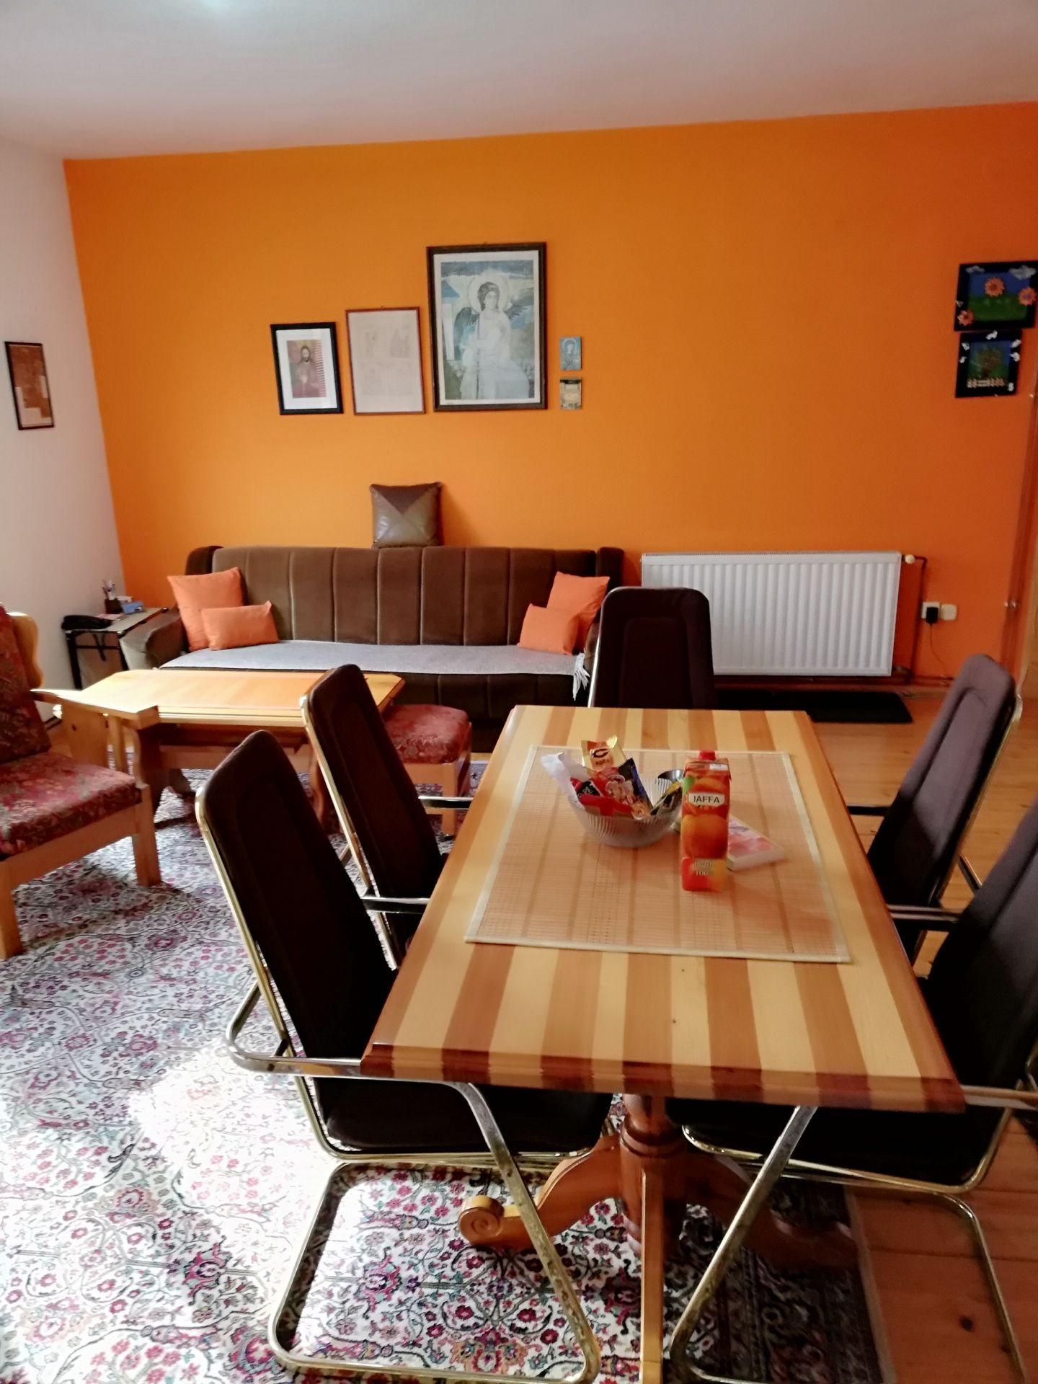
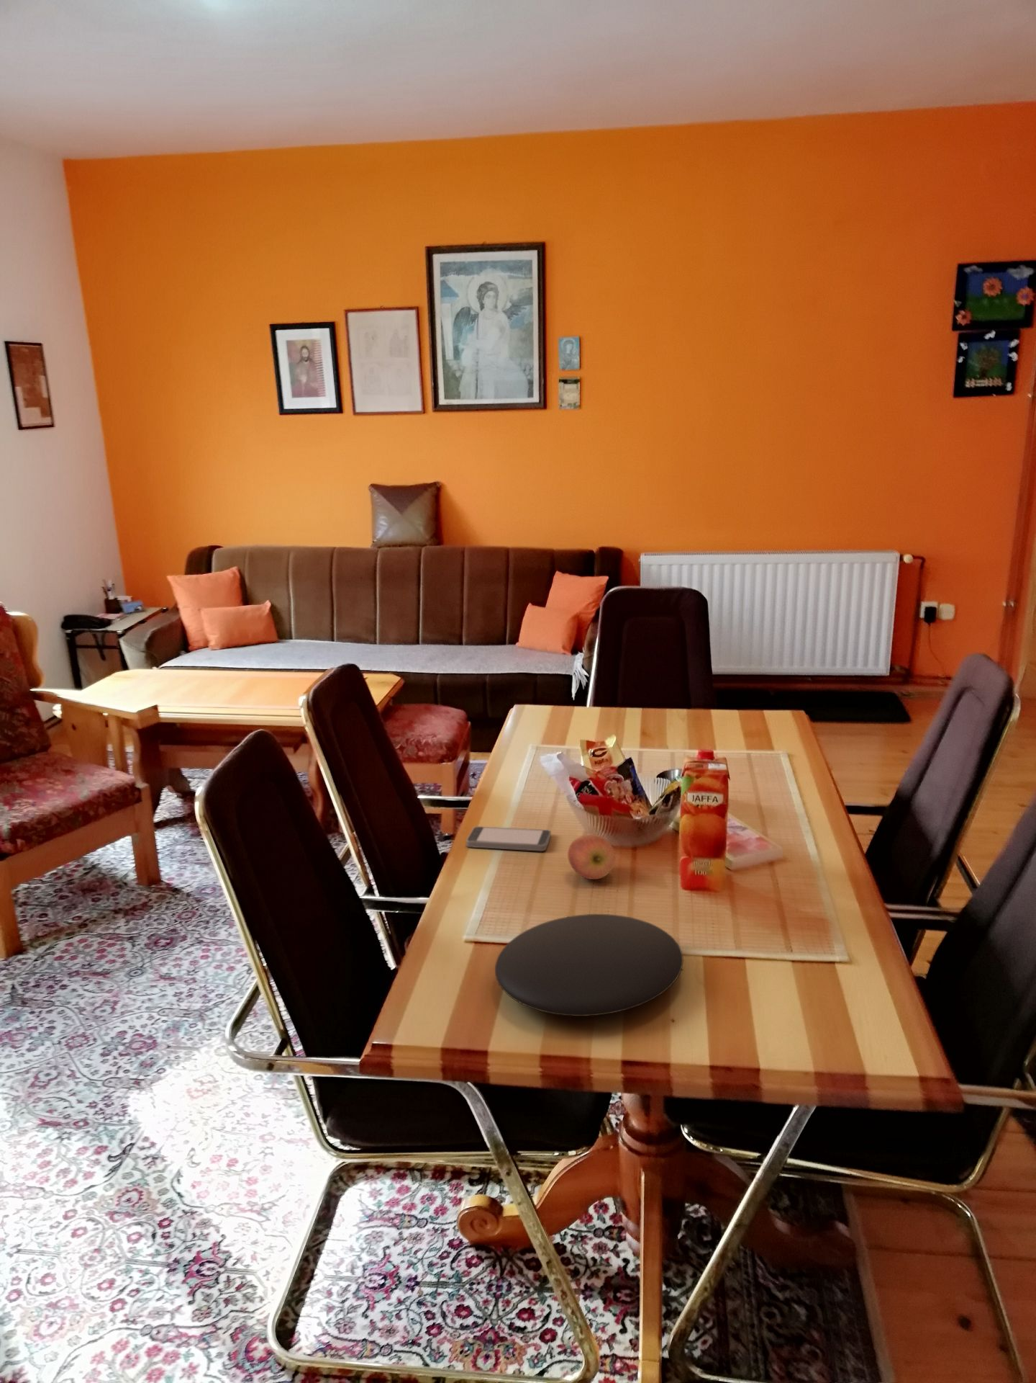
+ plate (589, 960)
+ smartphone (508, 837)
+ apple (592, 857)
